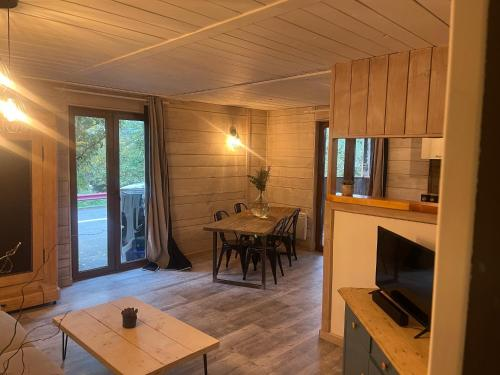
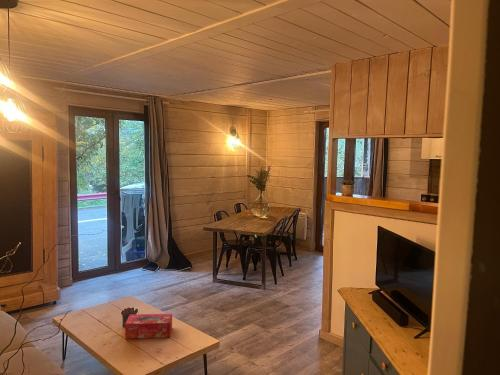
+ tissue box (149, 325)
